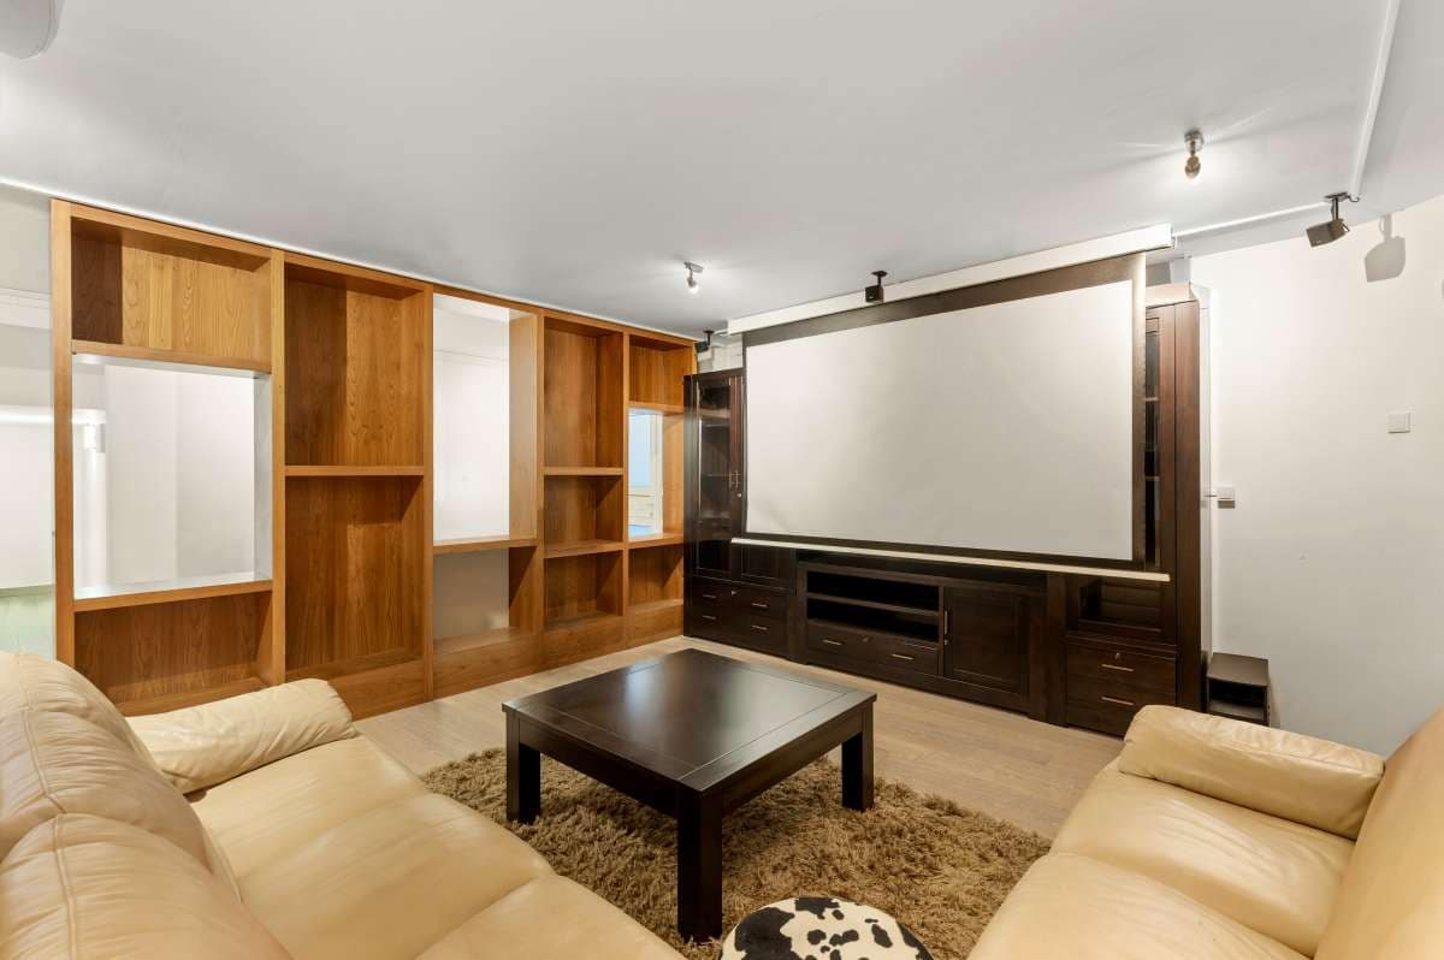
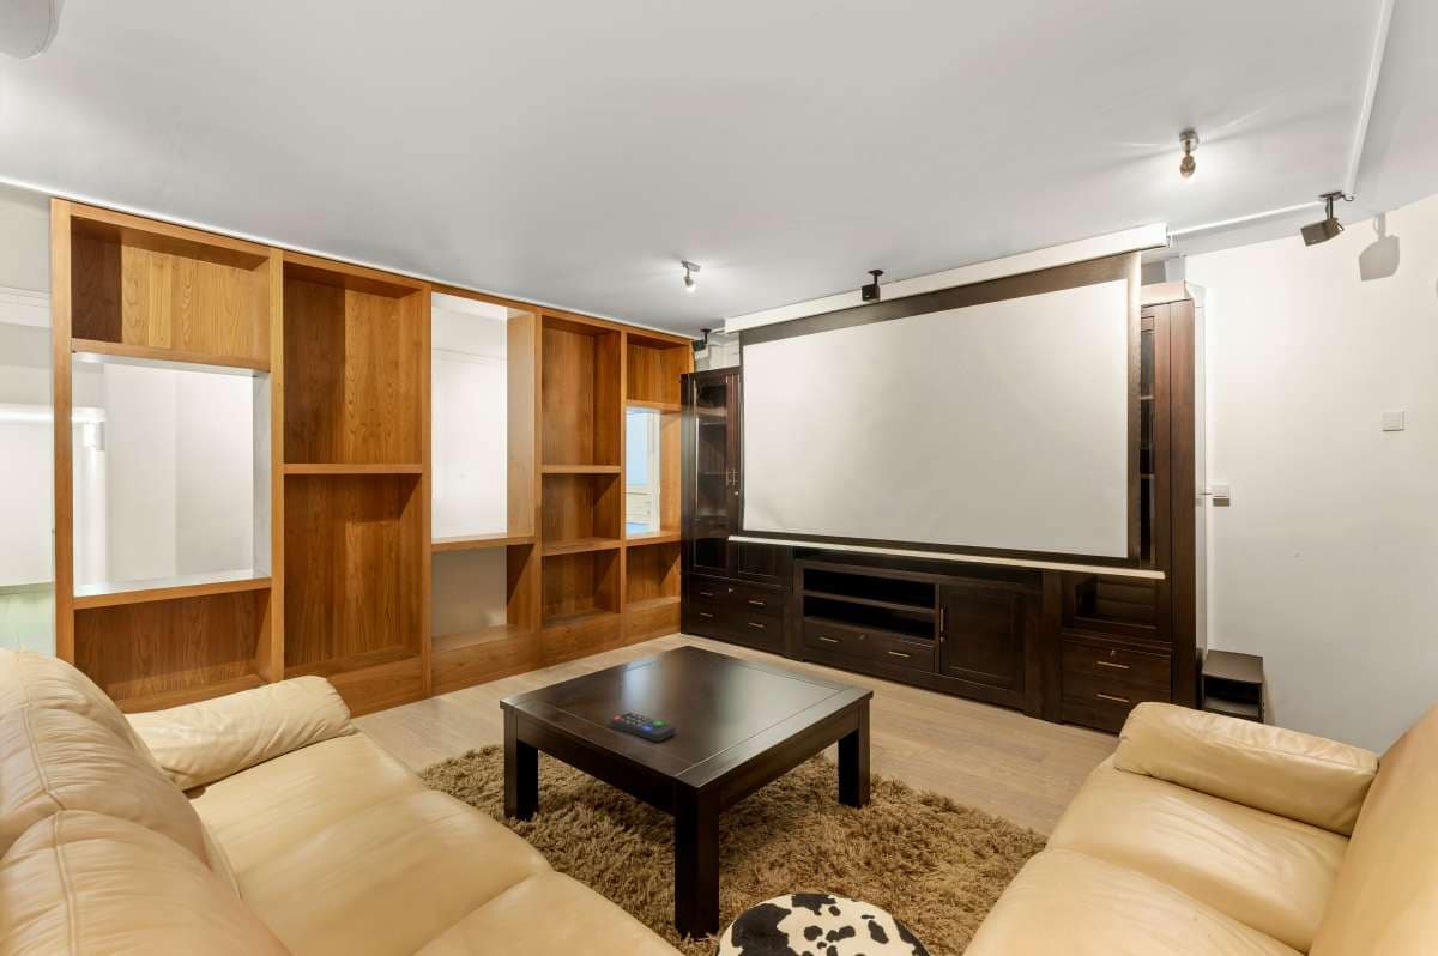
+ remote control (642, 725)
